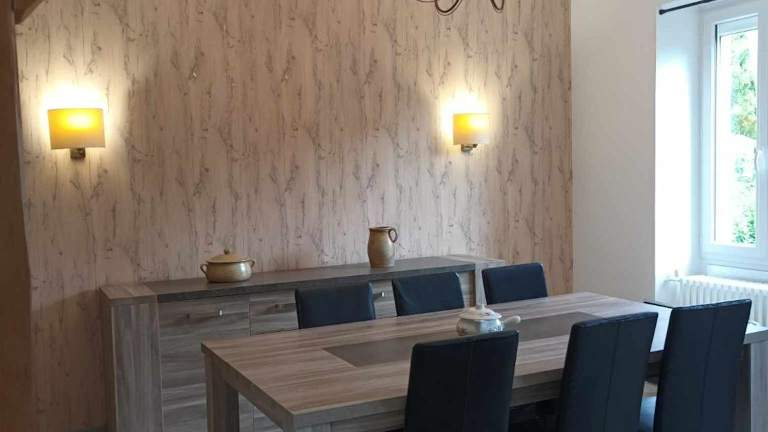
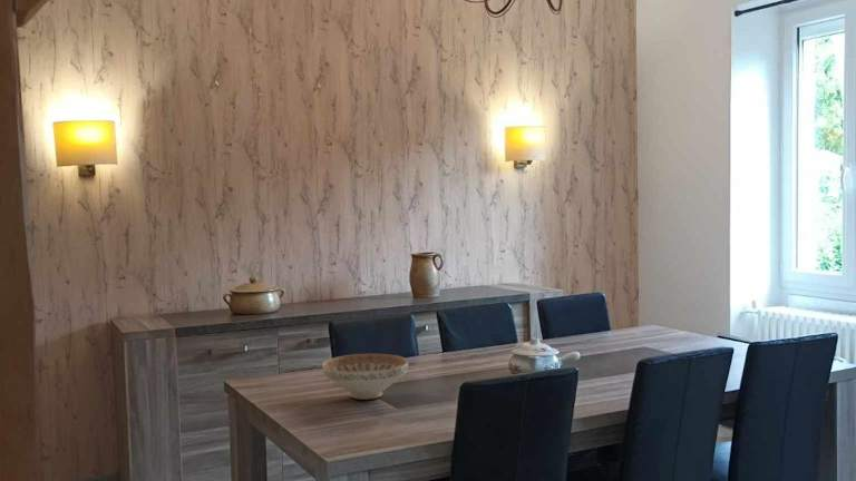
+ decorative bowl (366, 379)
